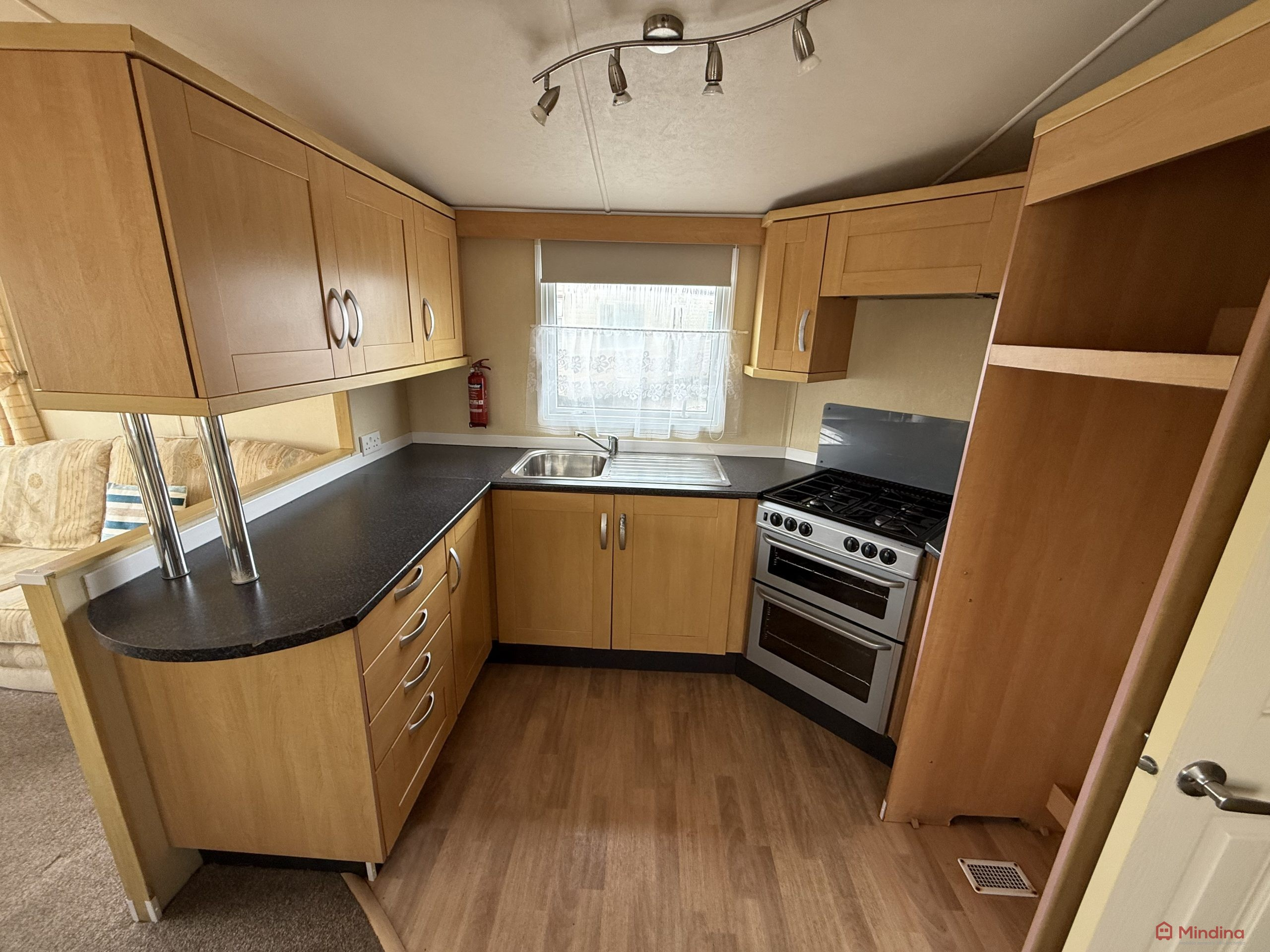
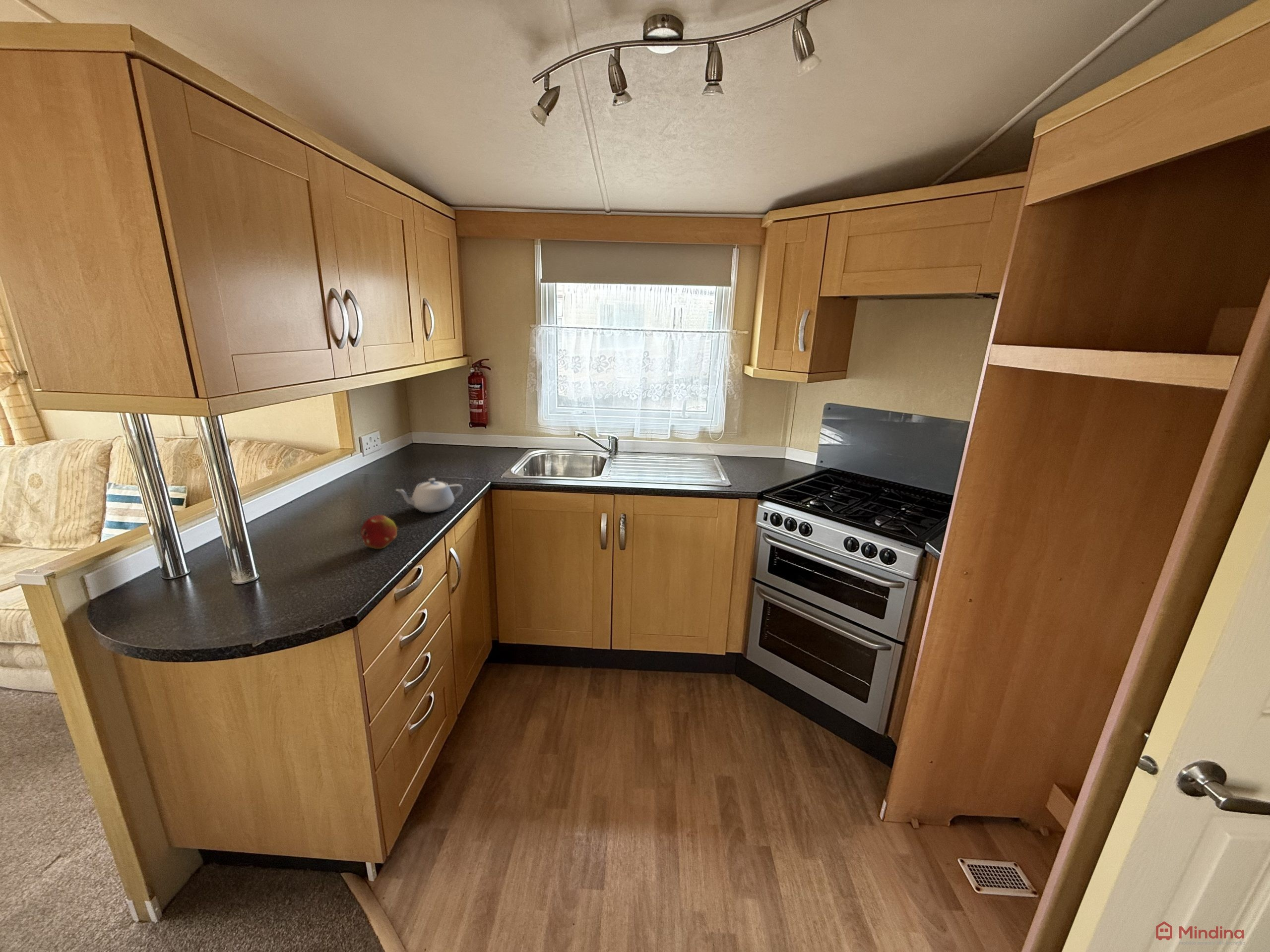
+ teapot (431, 494)
+ fruit (381, 531)
